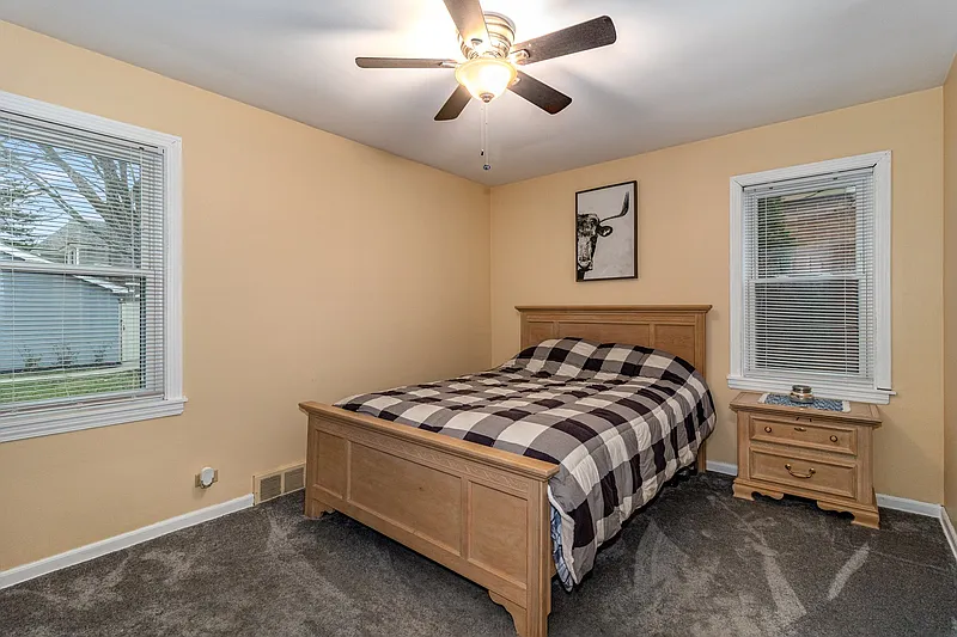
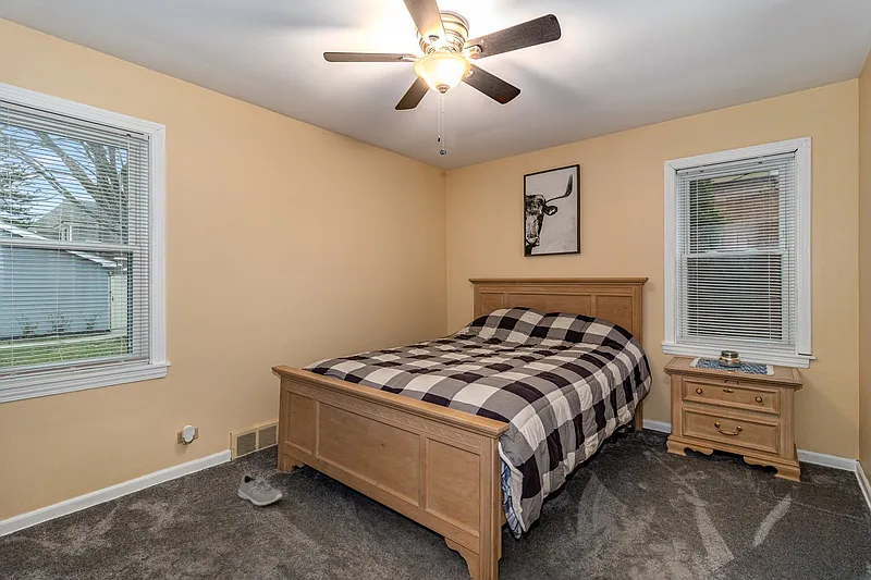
+ sneaker (258, 489)
